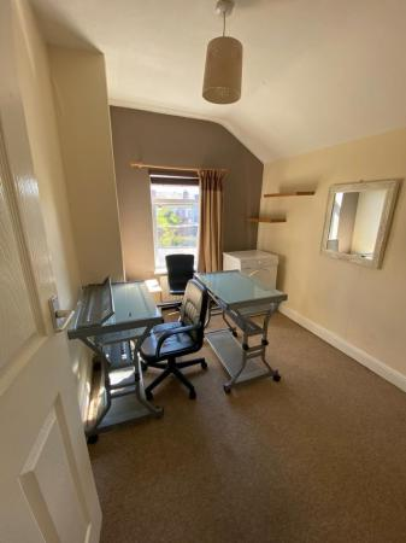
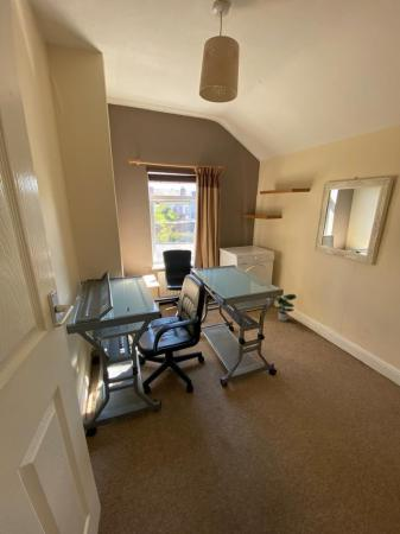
+ potted plant (284, 307)
